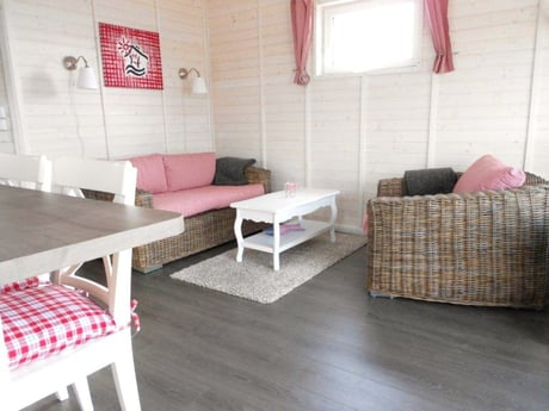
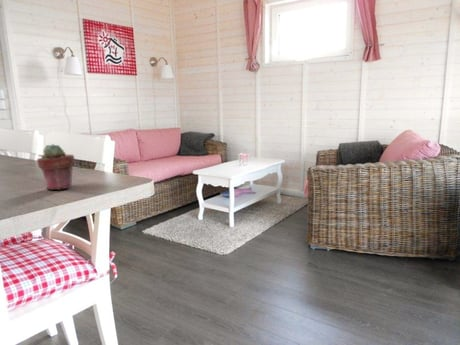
+ potted succulent (56, 165)
